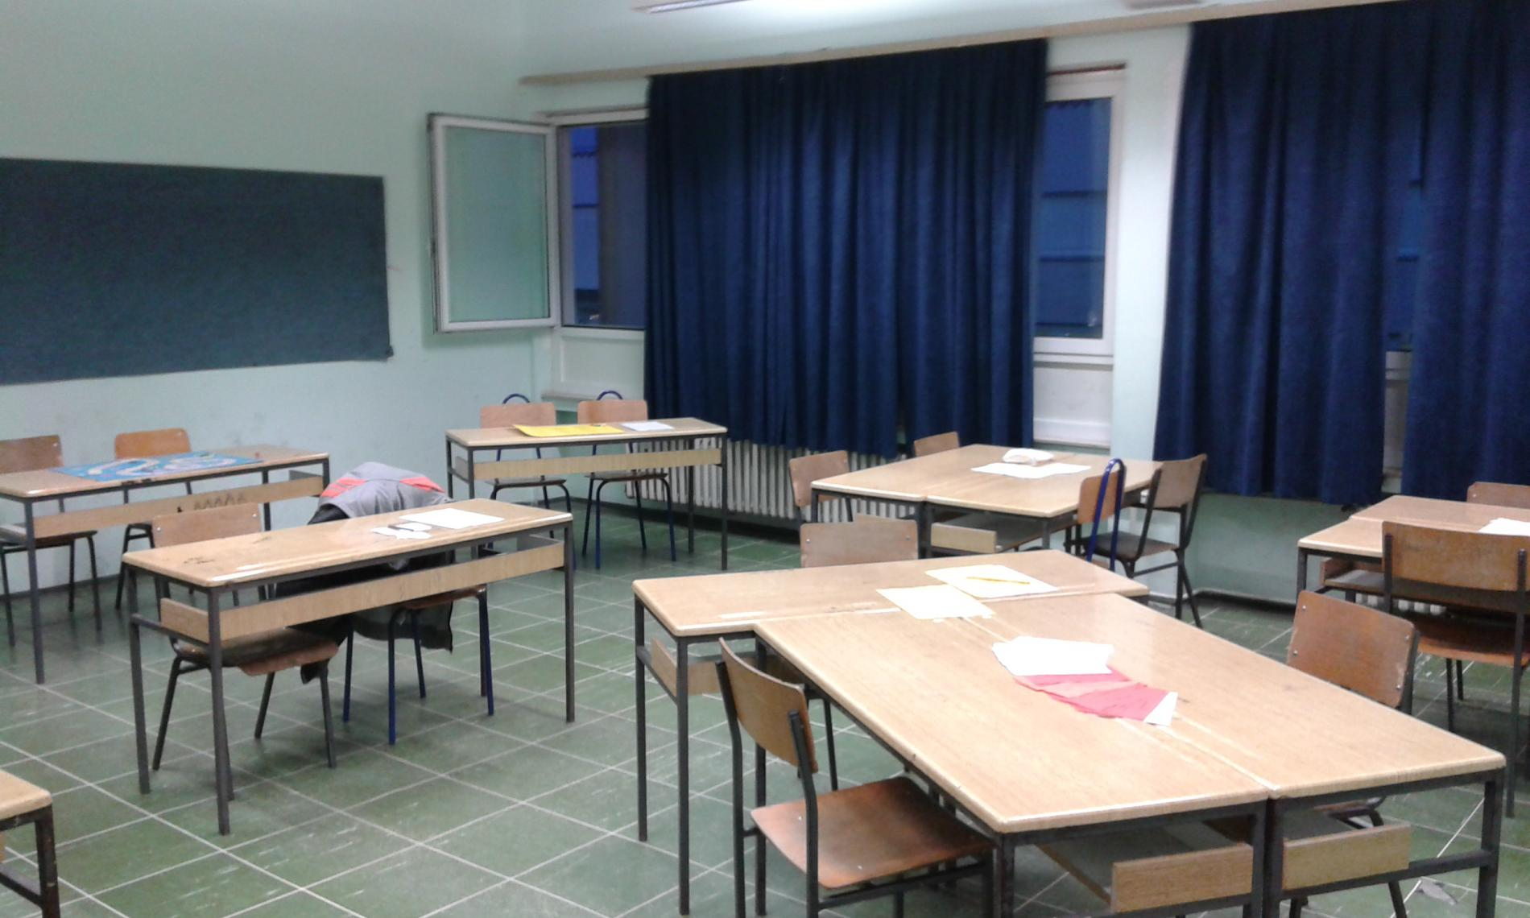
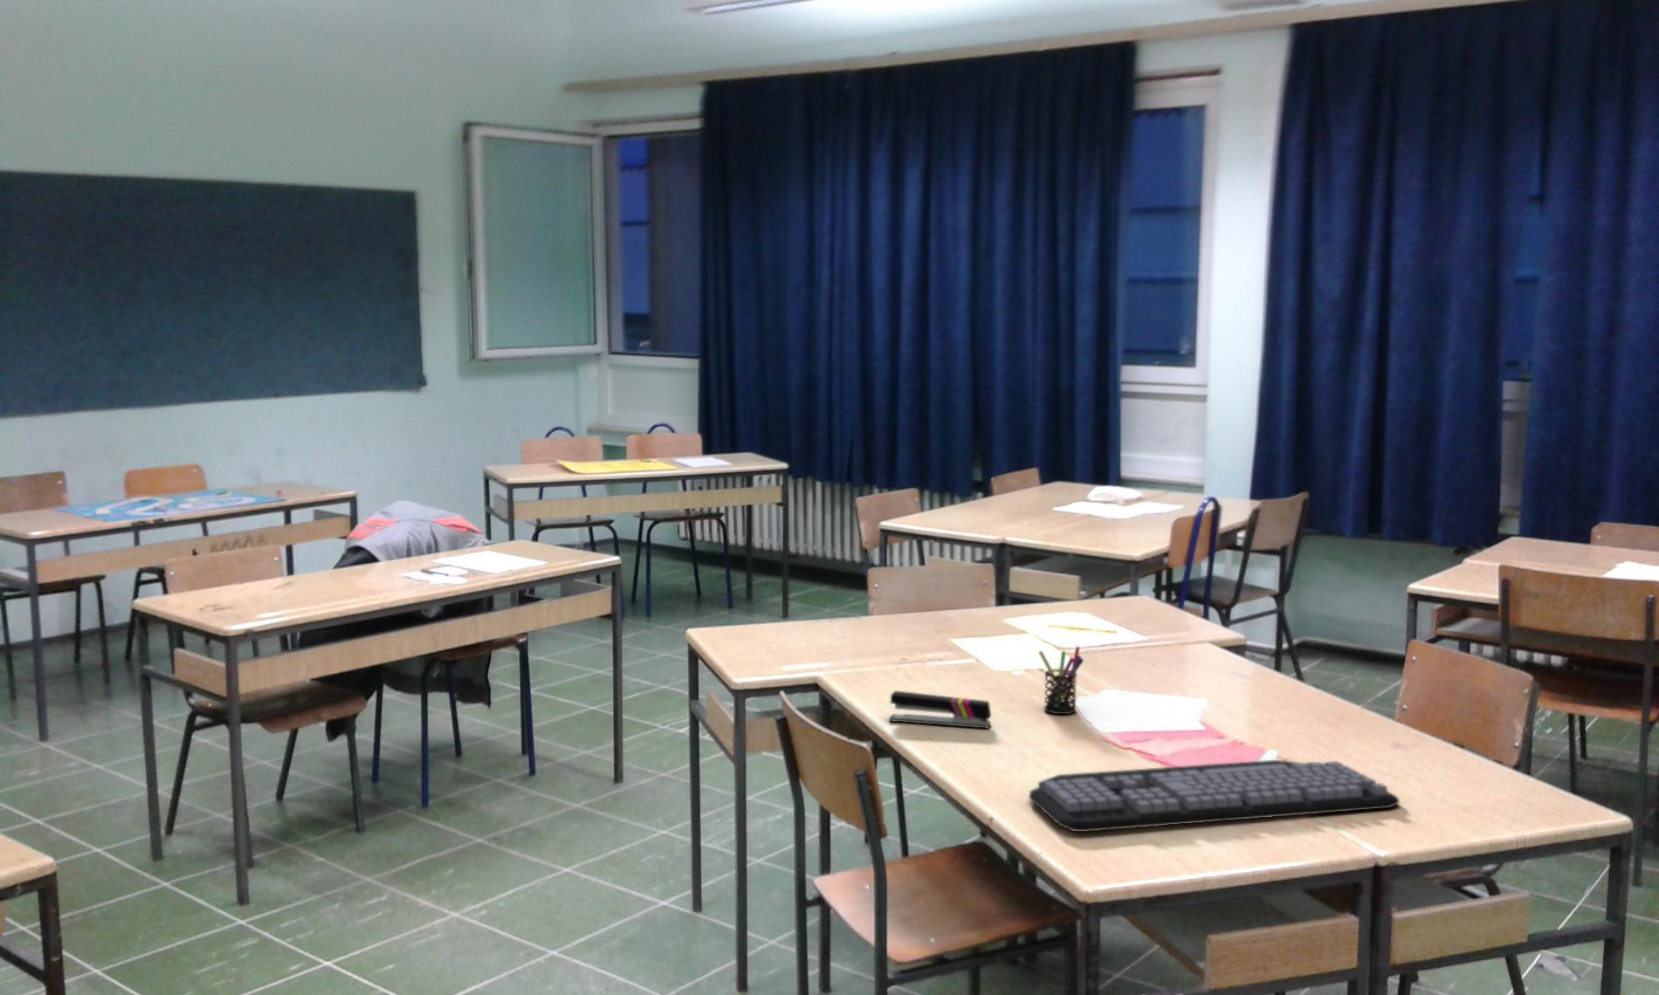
+ pen holder (1063, 678)
+ stapler (940, 708)
+ keyboard (1203, 787)
